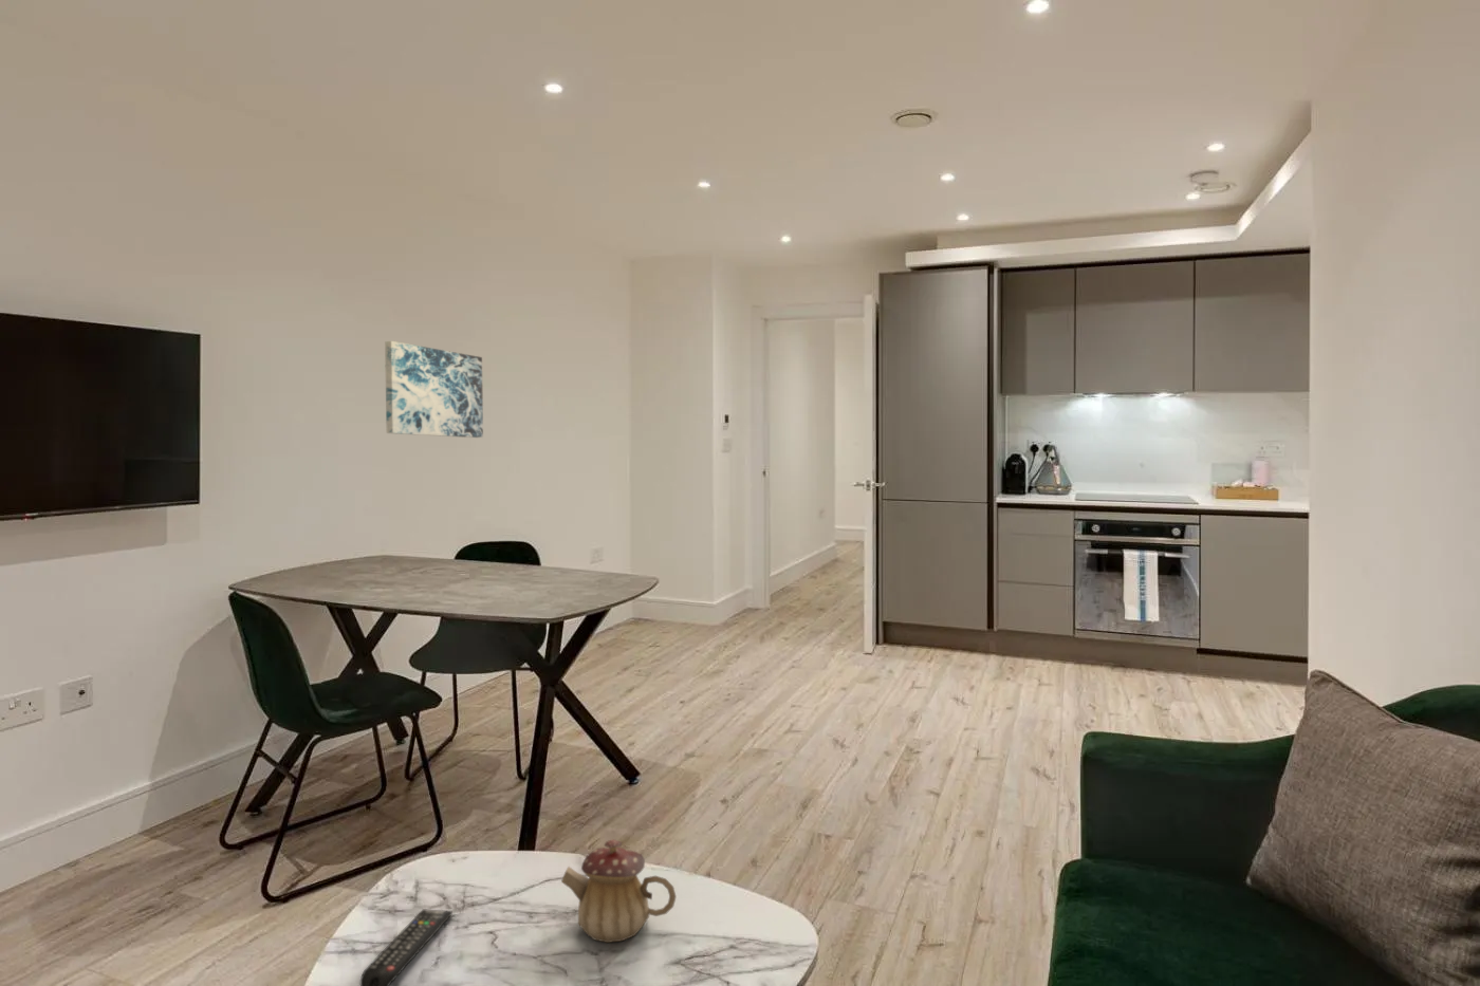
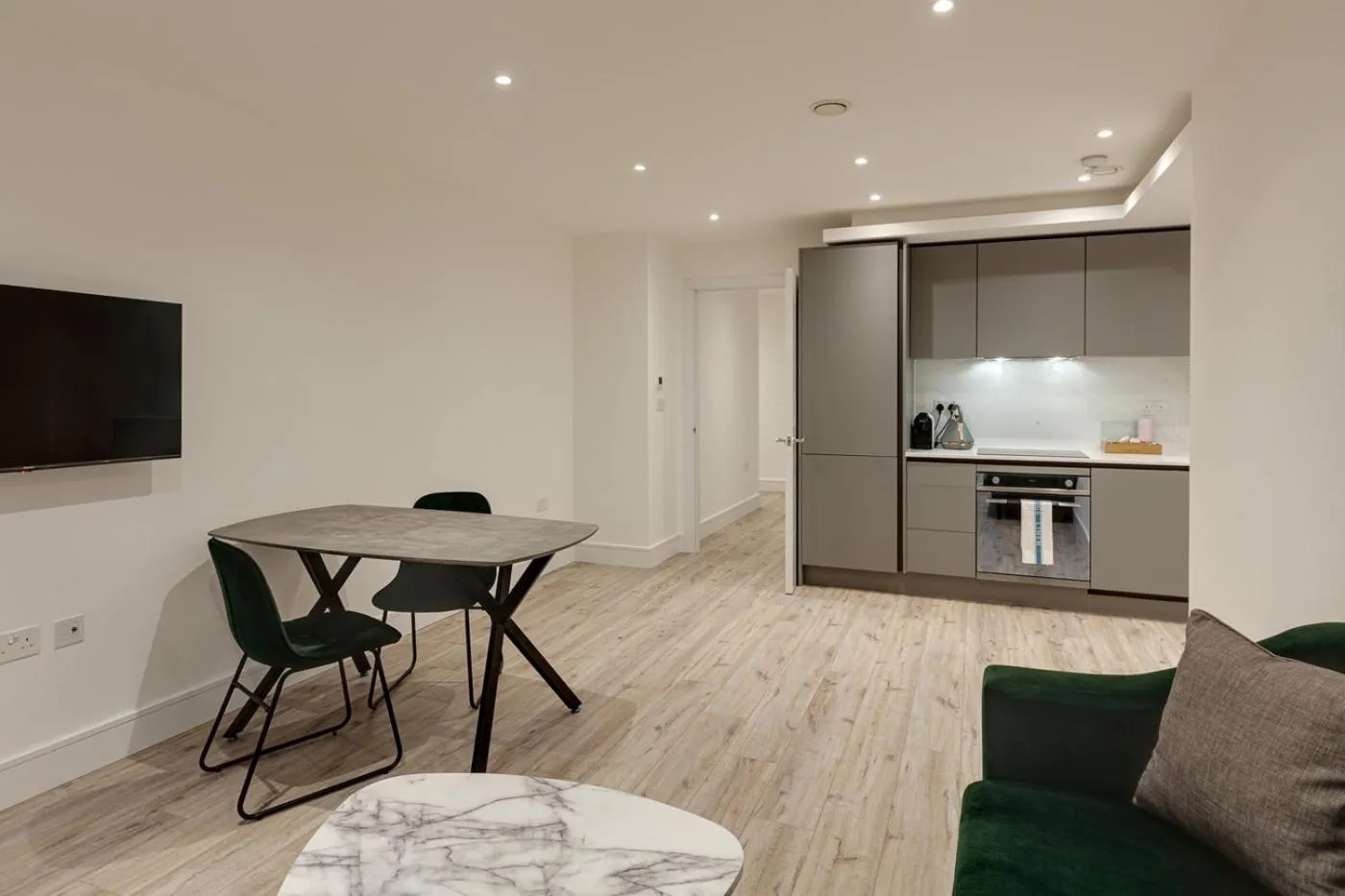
- remote control (409, 945)
- wall art (437, 392)
- teapot (618, 883)
